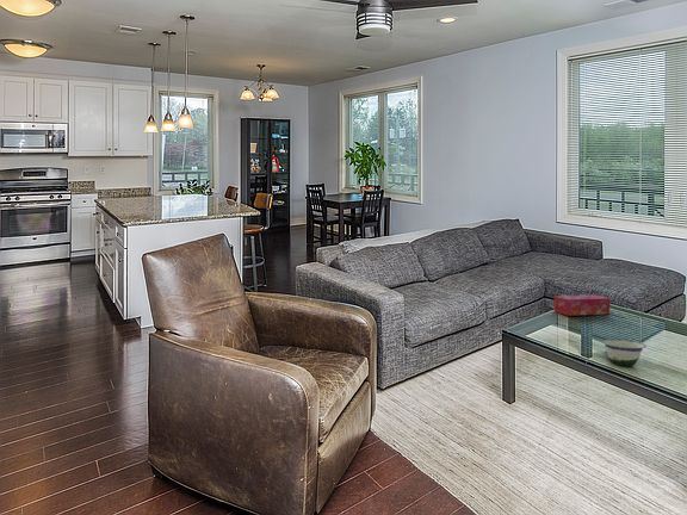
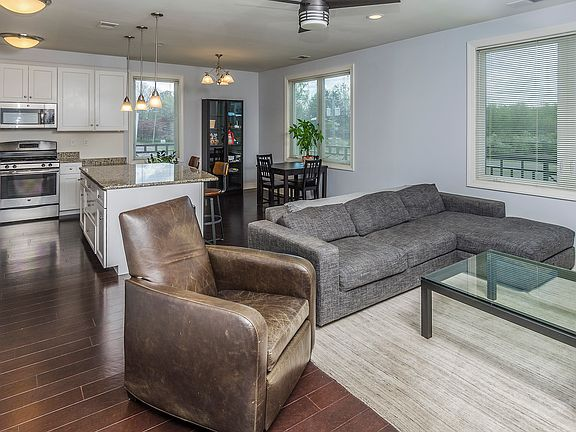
- tissue box (581, 304)
- bowl (623, 353)
